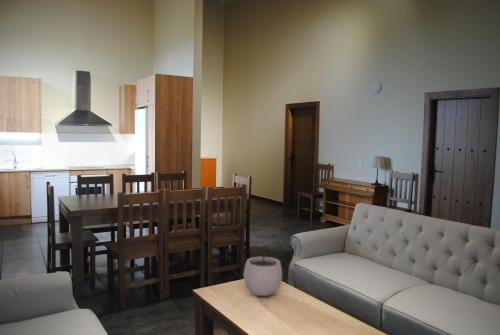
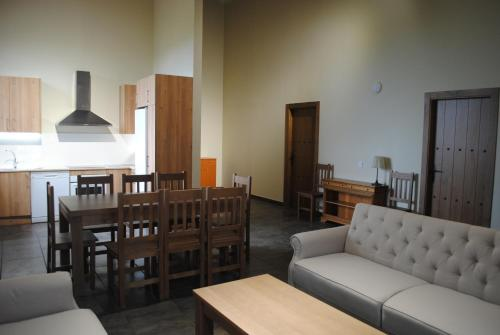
- plant pot (263, 270)
